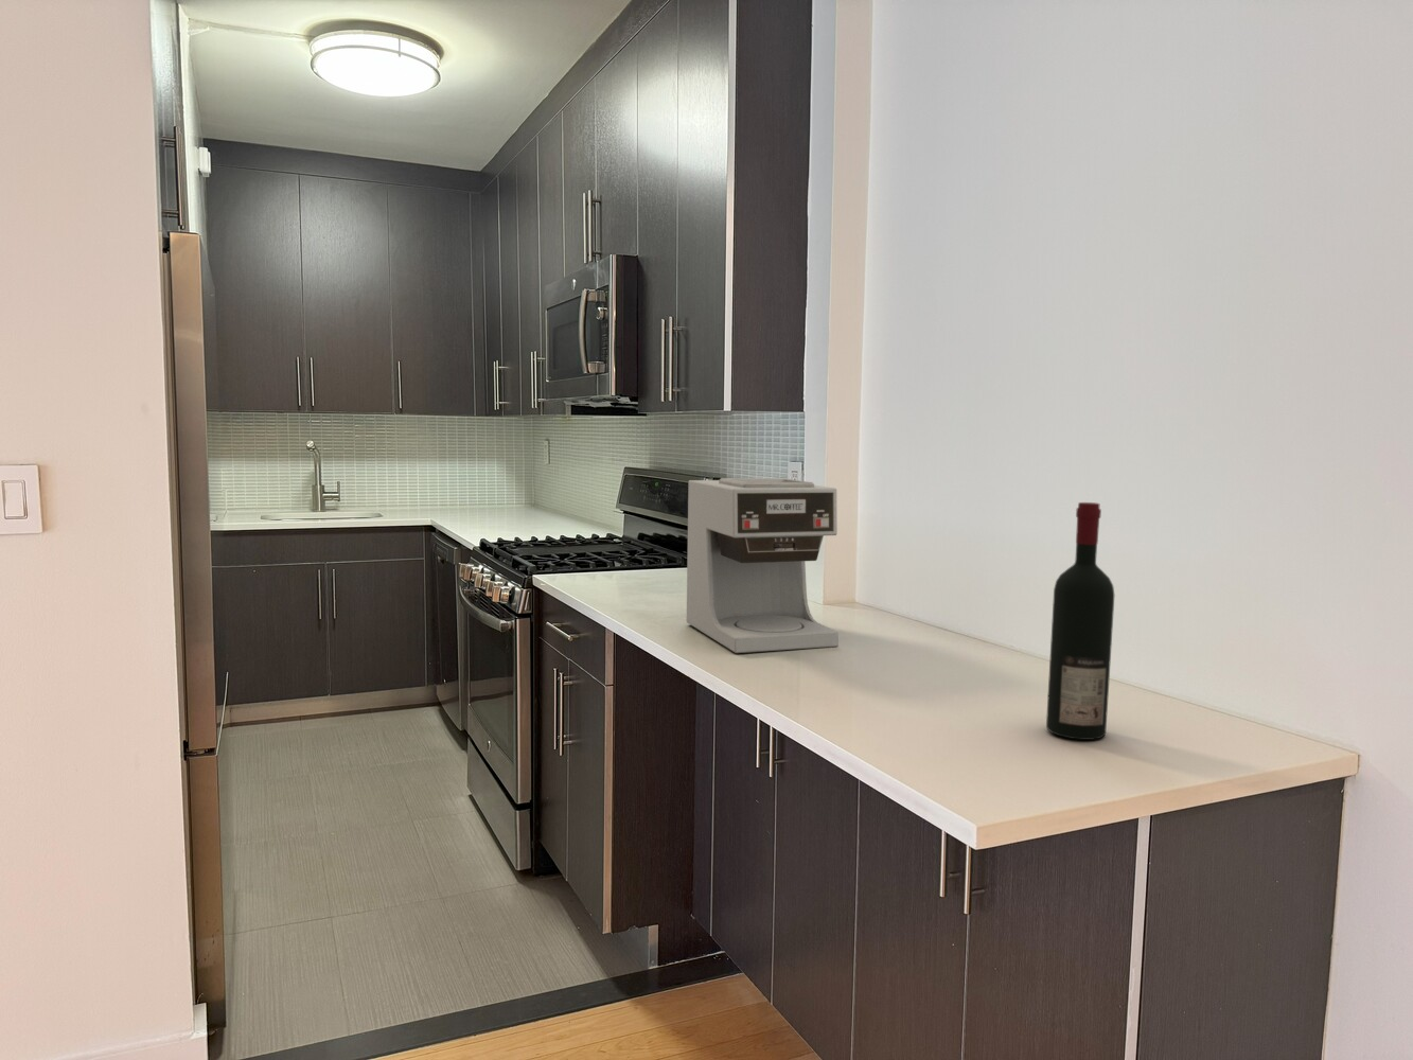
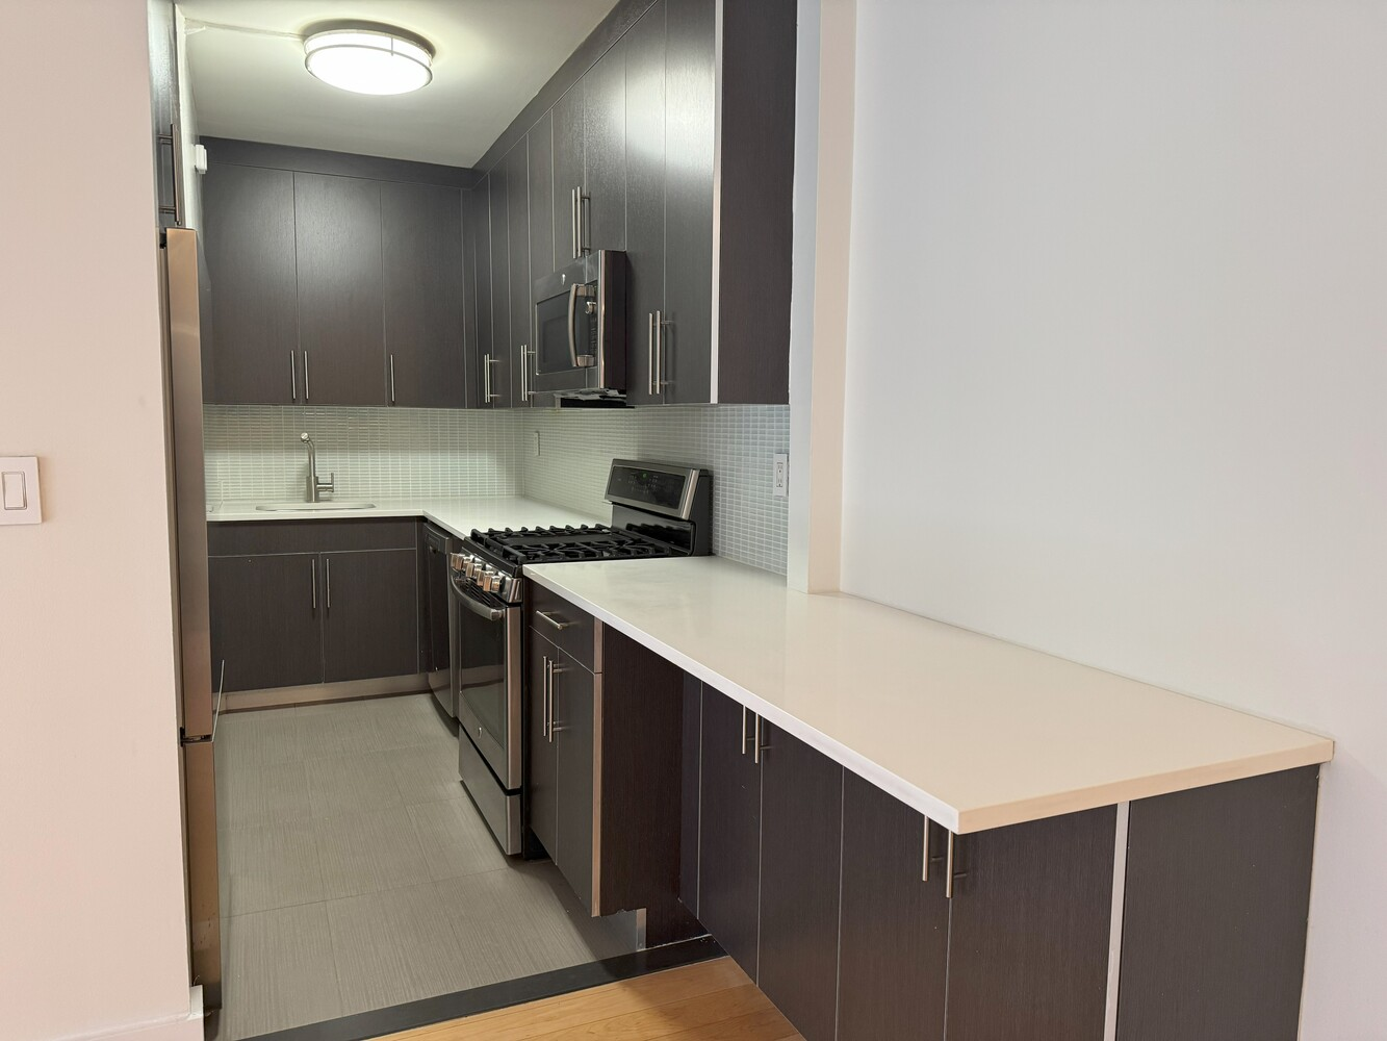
- coffee maker (761, 558)
- alcohol (1081, 618)
